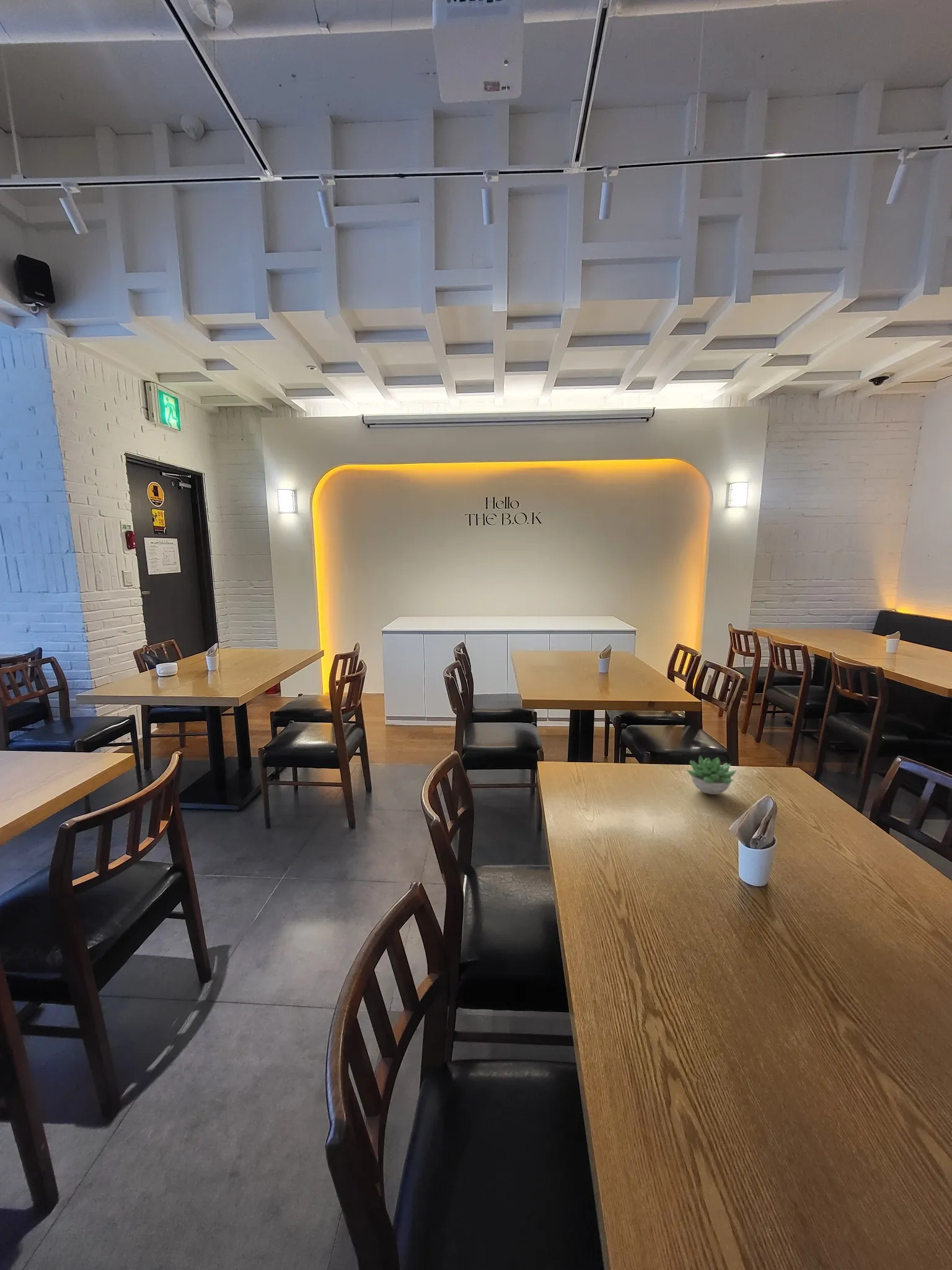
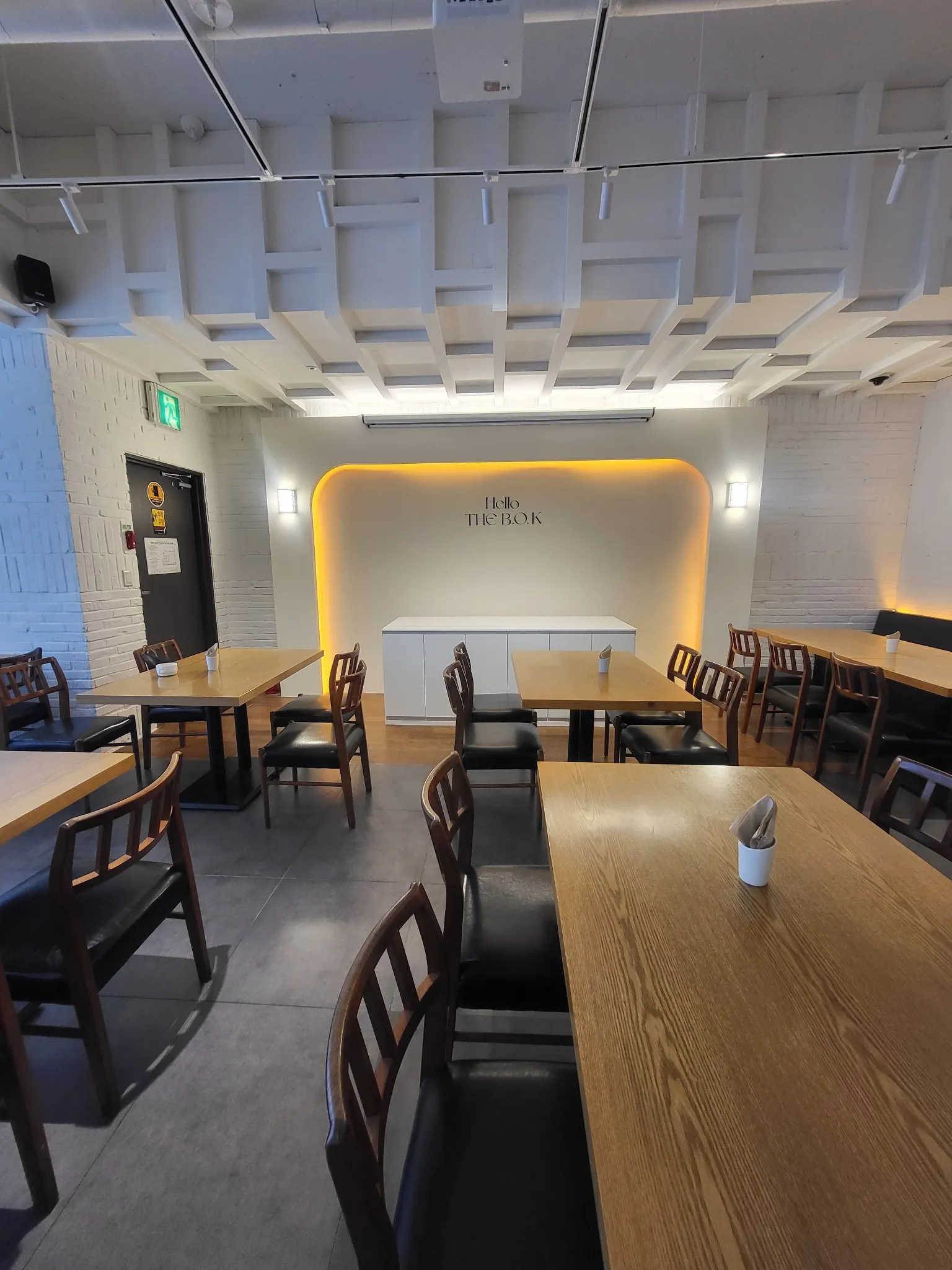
- succulent plant (710, 776)
